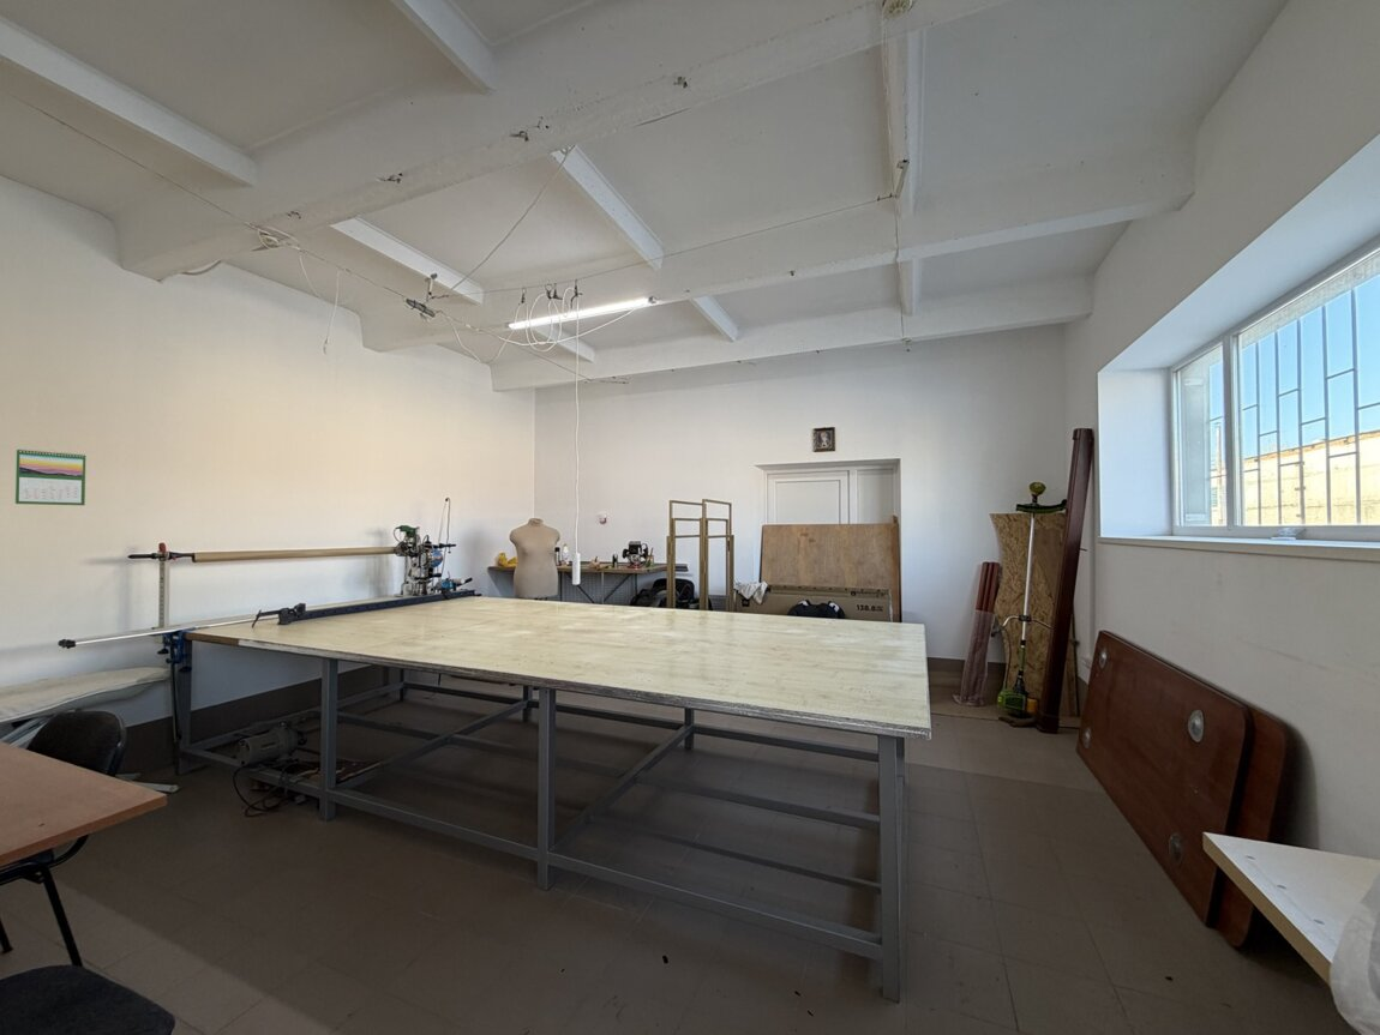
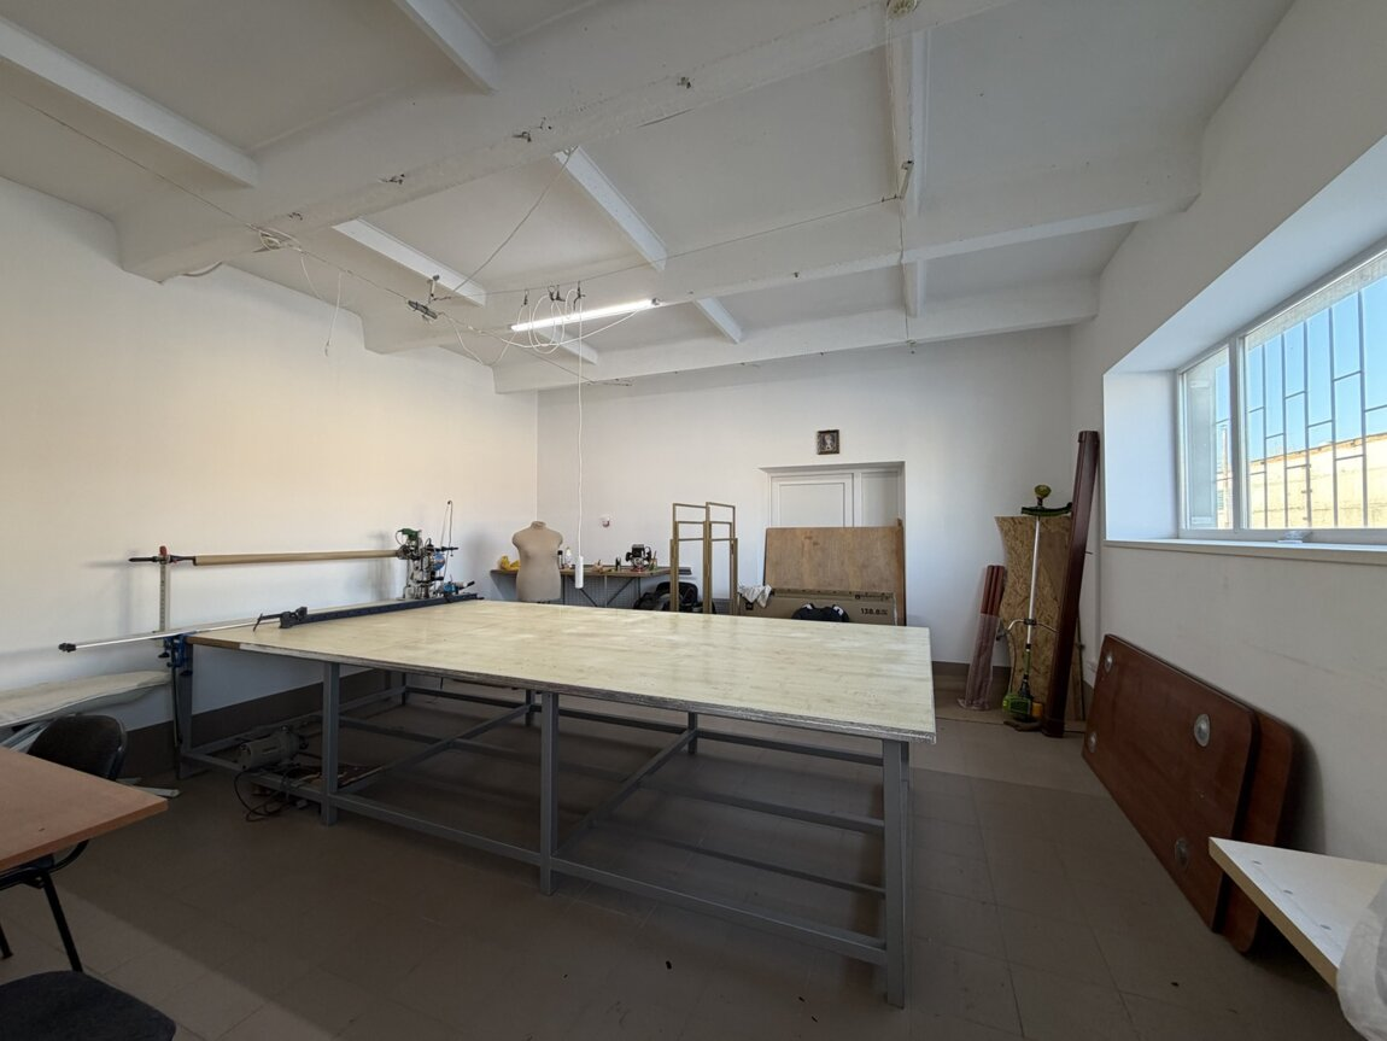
- calendar (52, 477)
